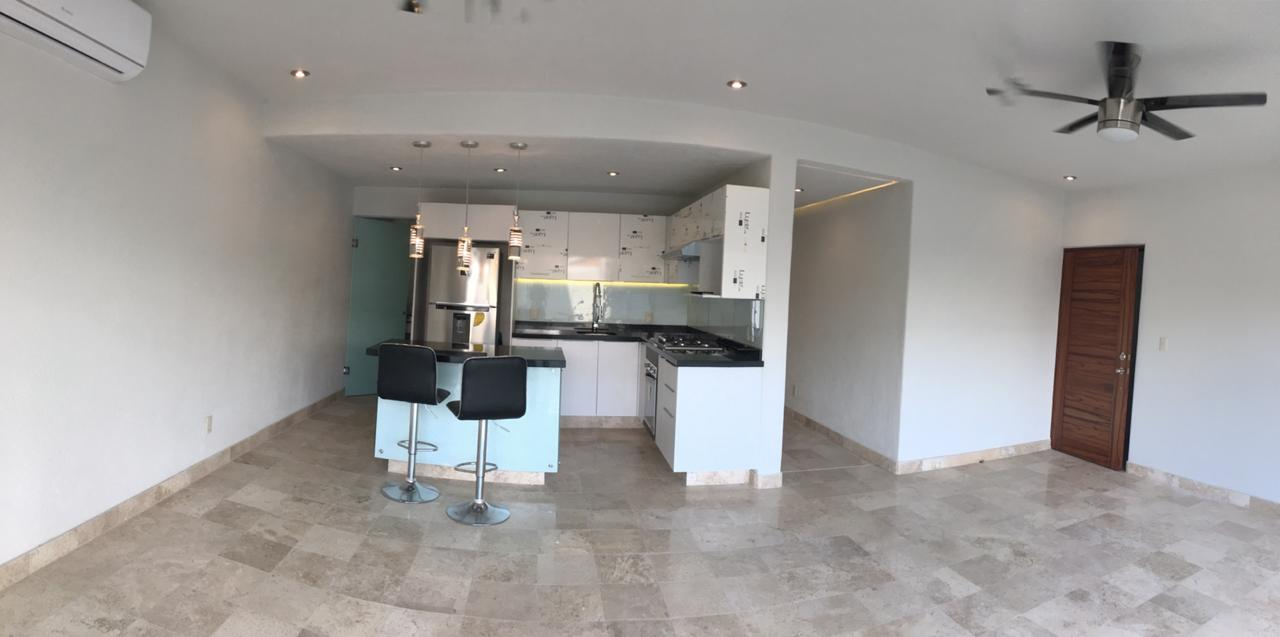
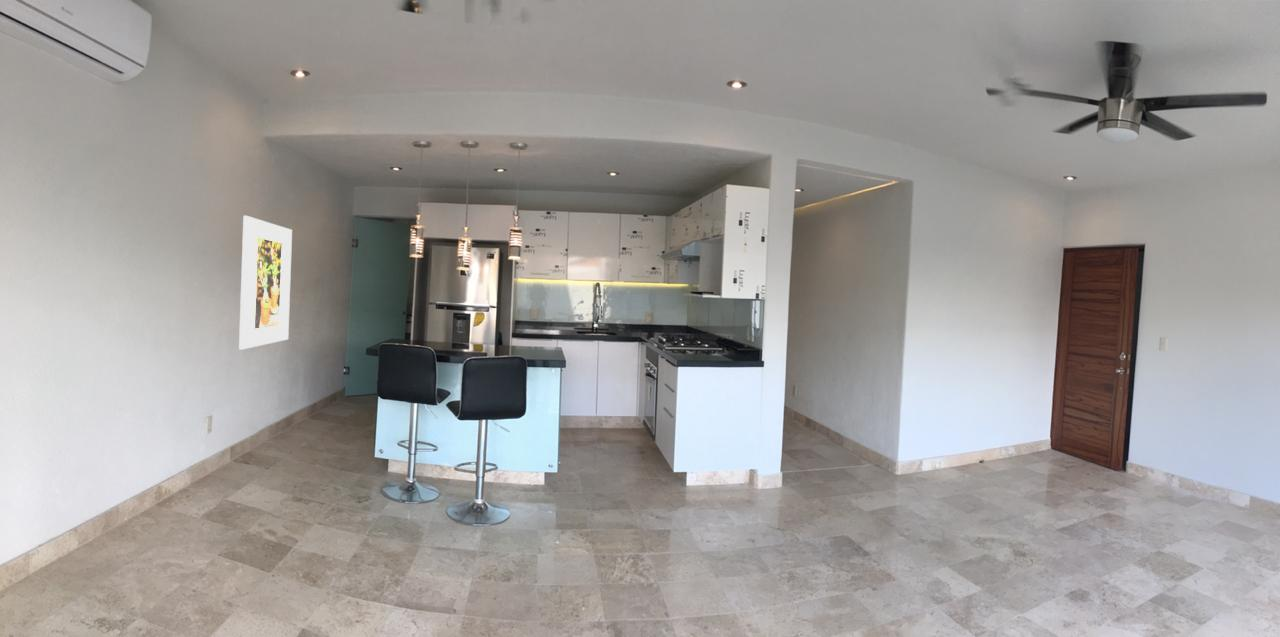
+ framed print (268, 283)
